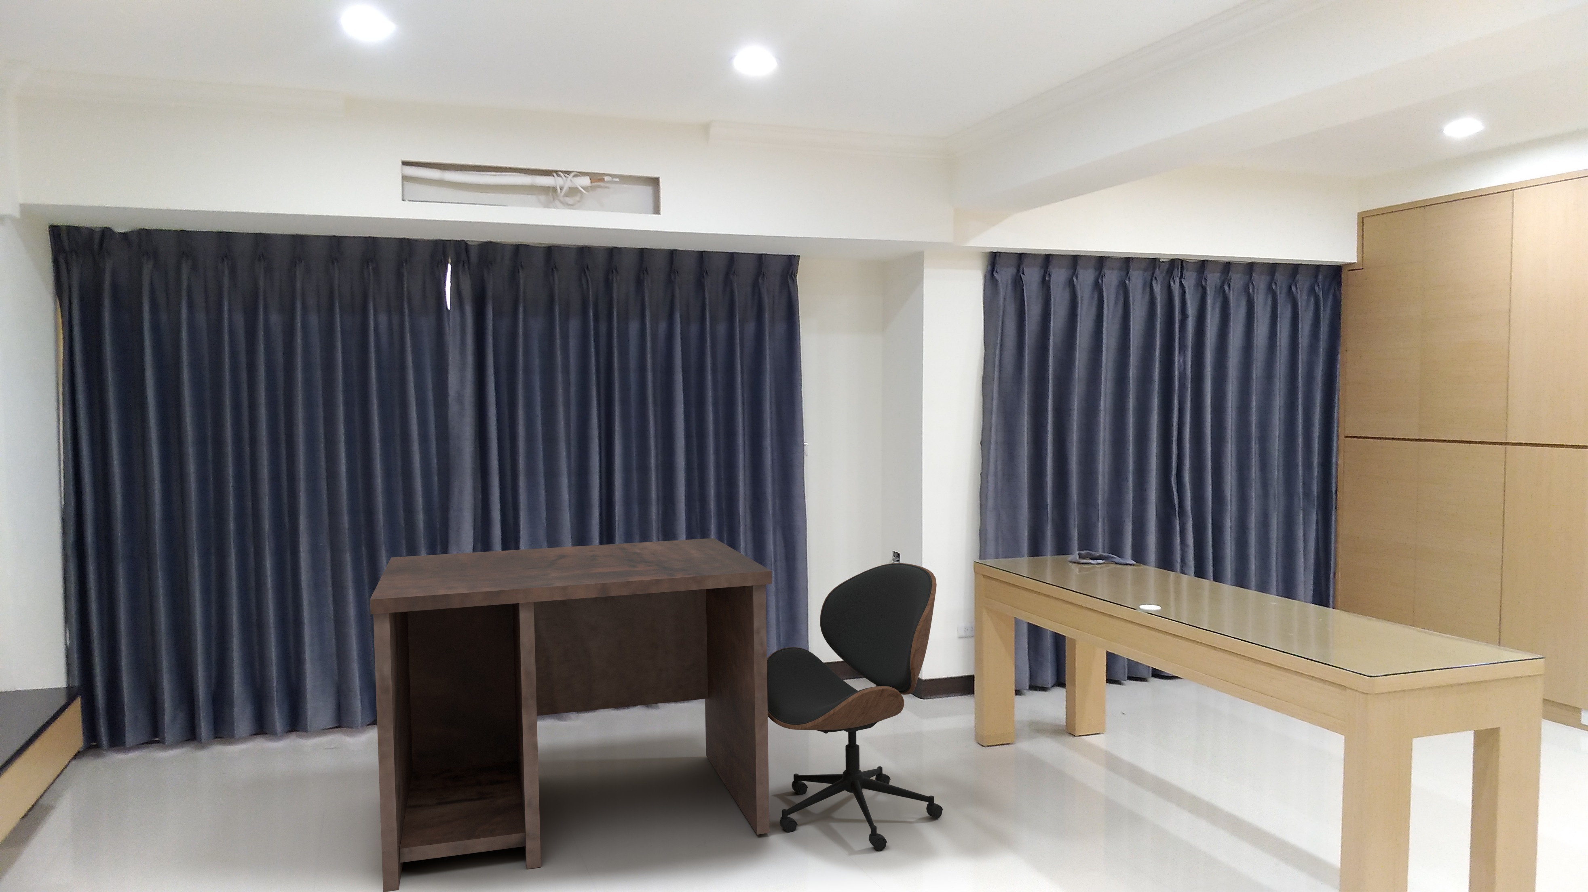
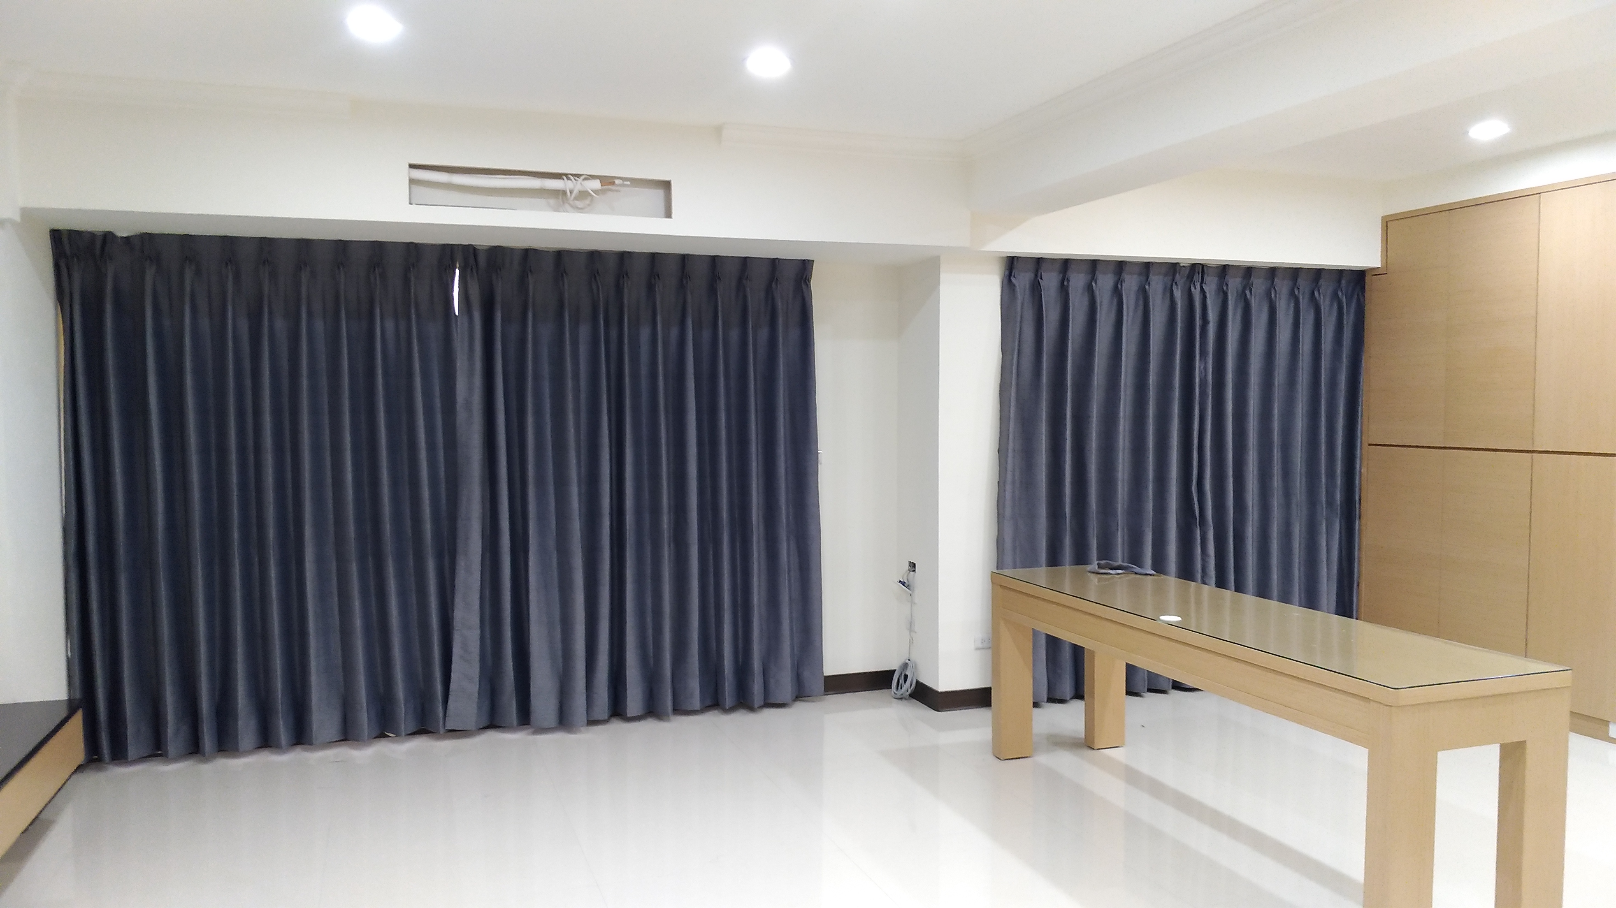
- office chair (845, 696)
- desk (574, 689)
